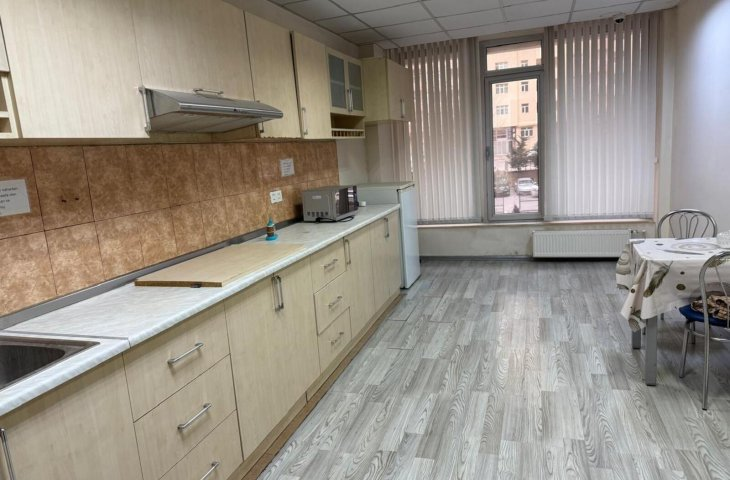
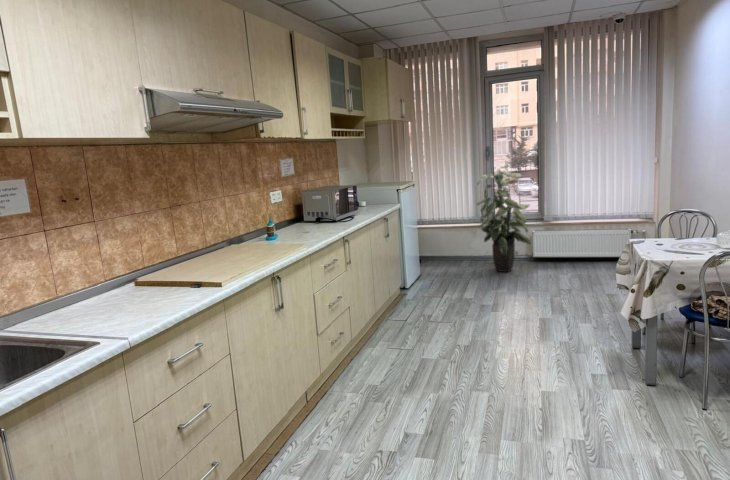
+ indoor plant (504, 219)
